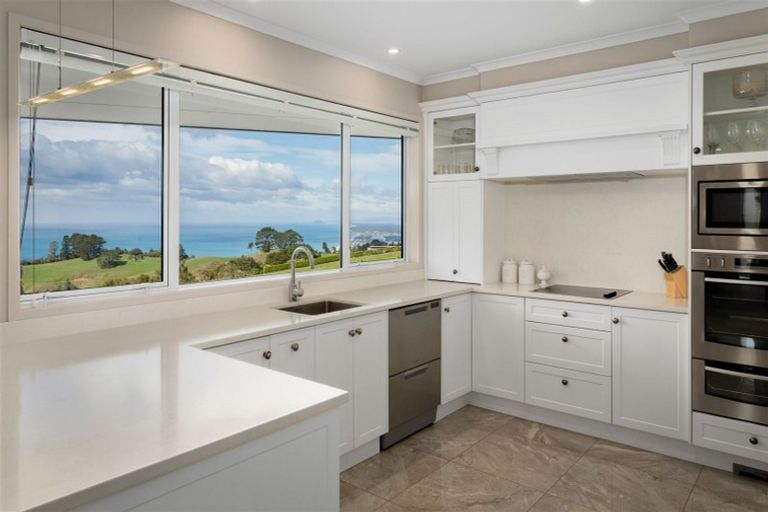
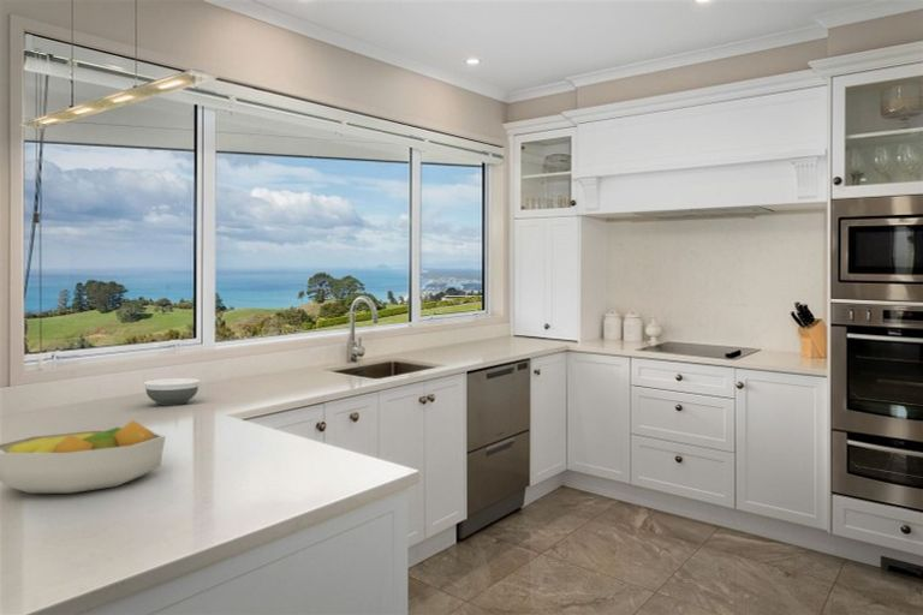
+ fruit bowl (81, 452)
+ bowl (172, 392)
